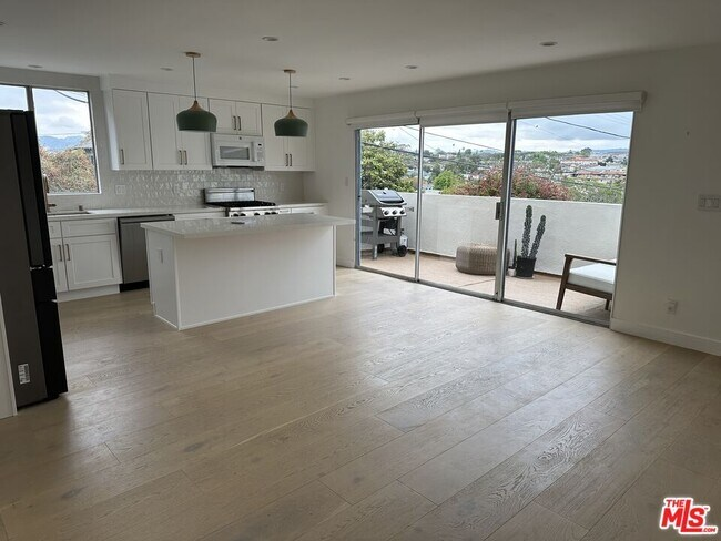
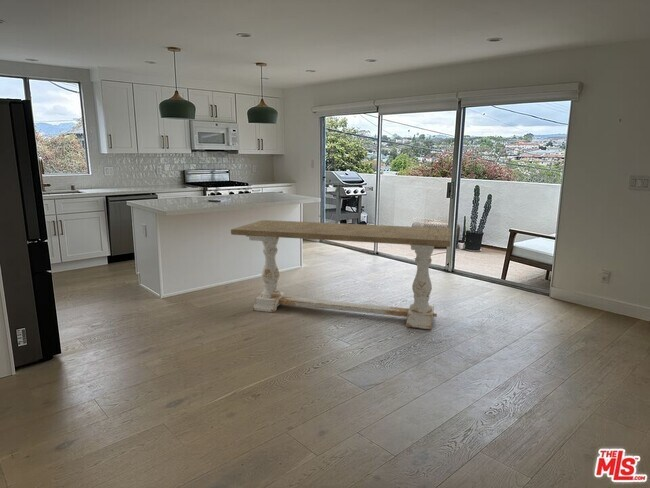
+ dining table (342, 240)
